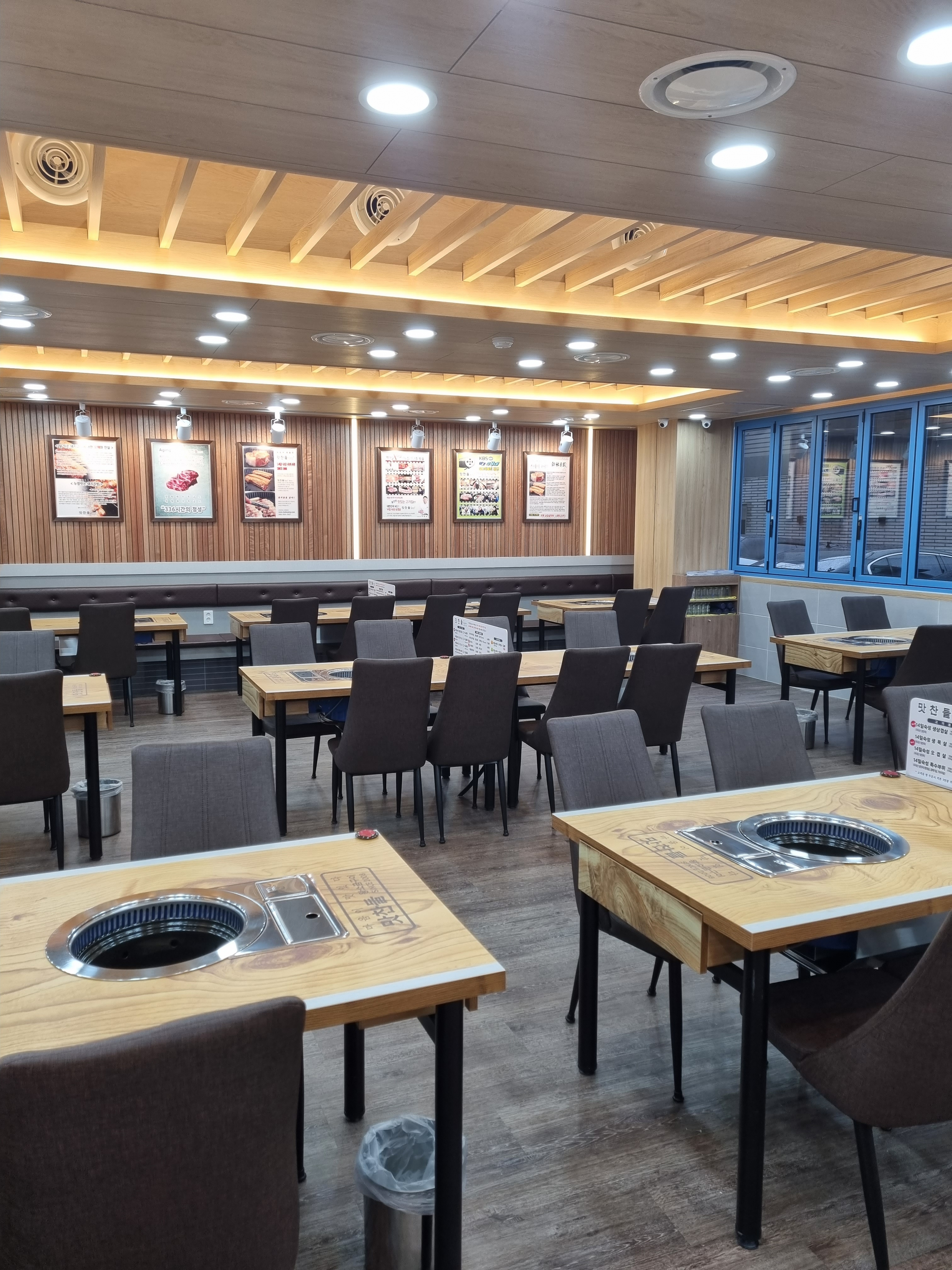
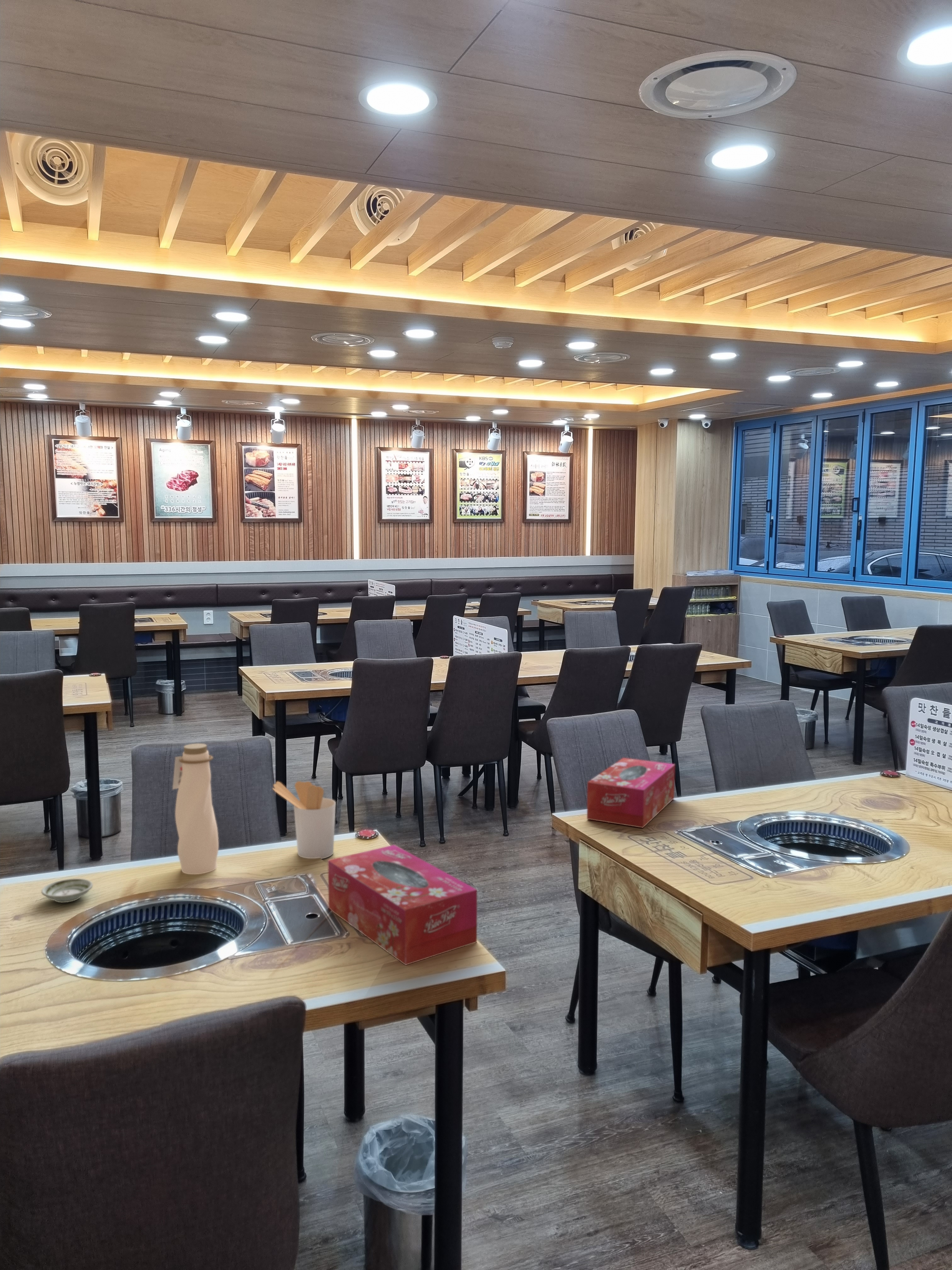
+ water bottle (194, 808)
+ tissue box (632, 791)
+ utensil holder (304, 817)
+ tissue box (399, 900)
+ saucer (67, 892)
